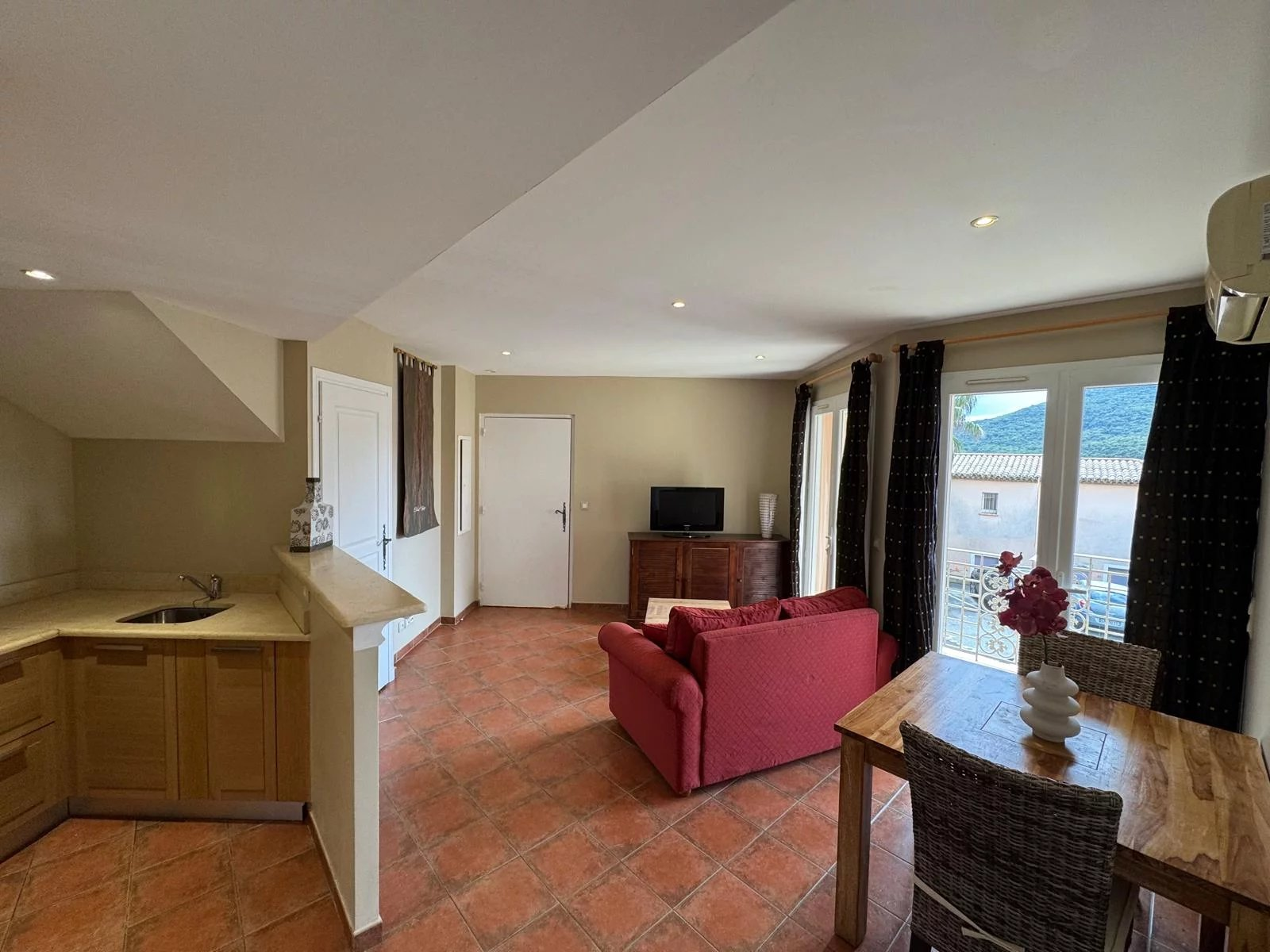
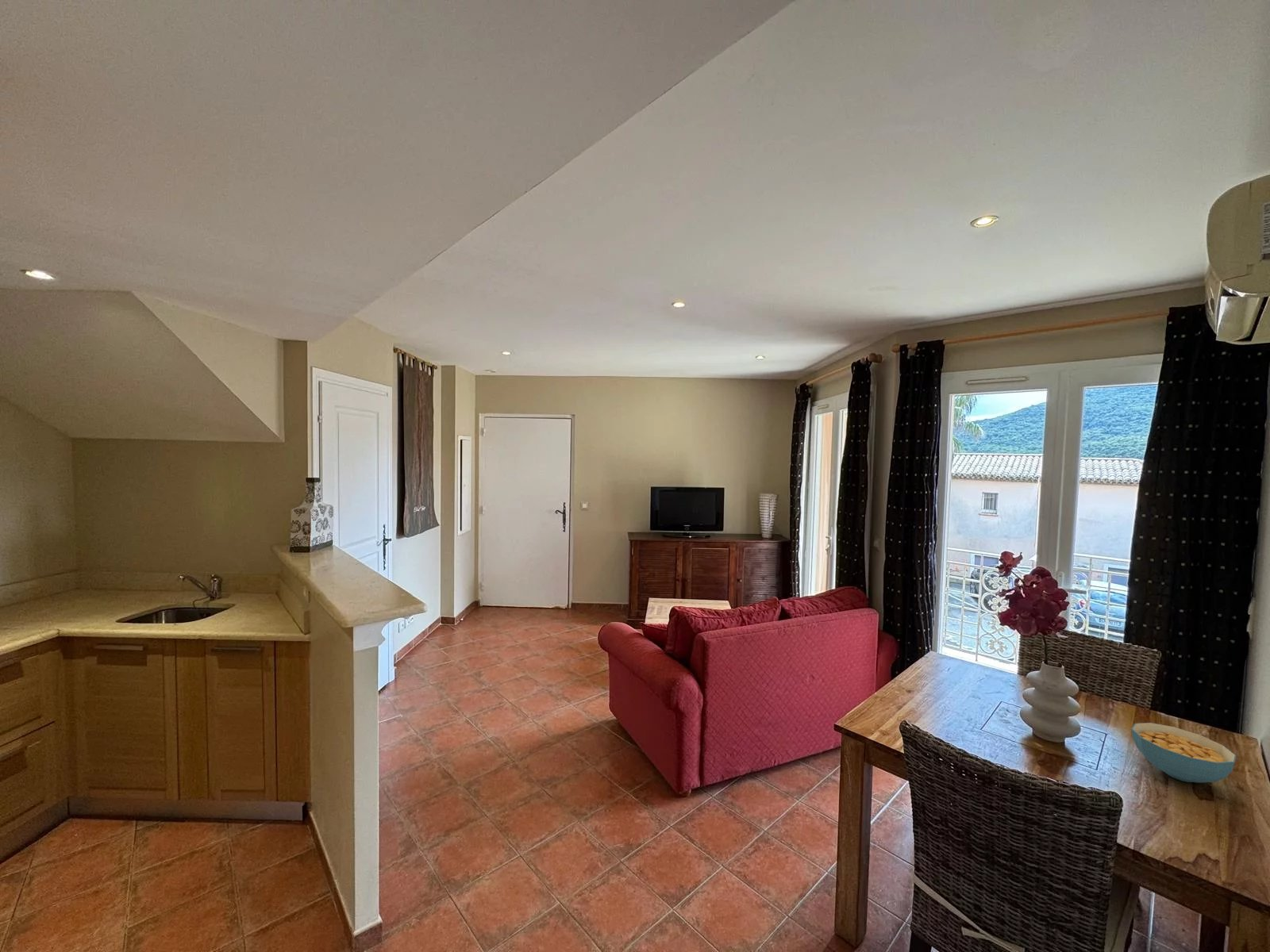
+ cereal bowl (1180, 758)
